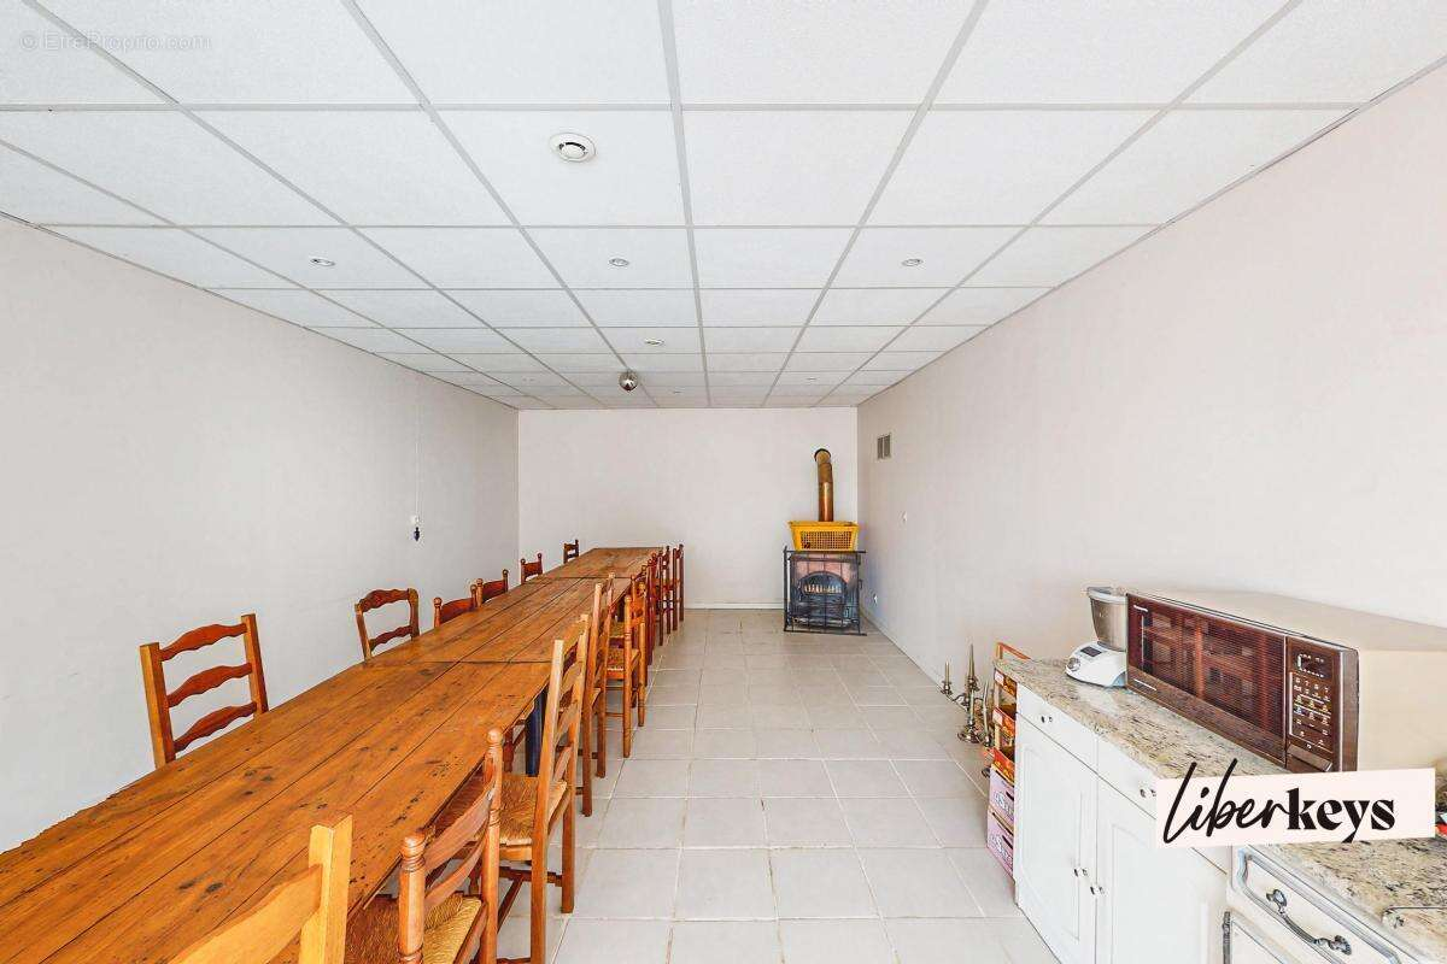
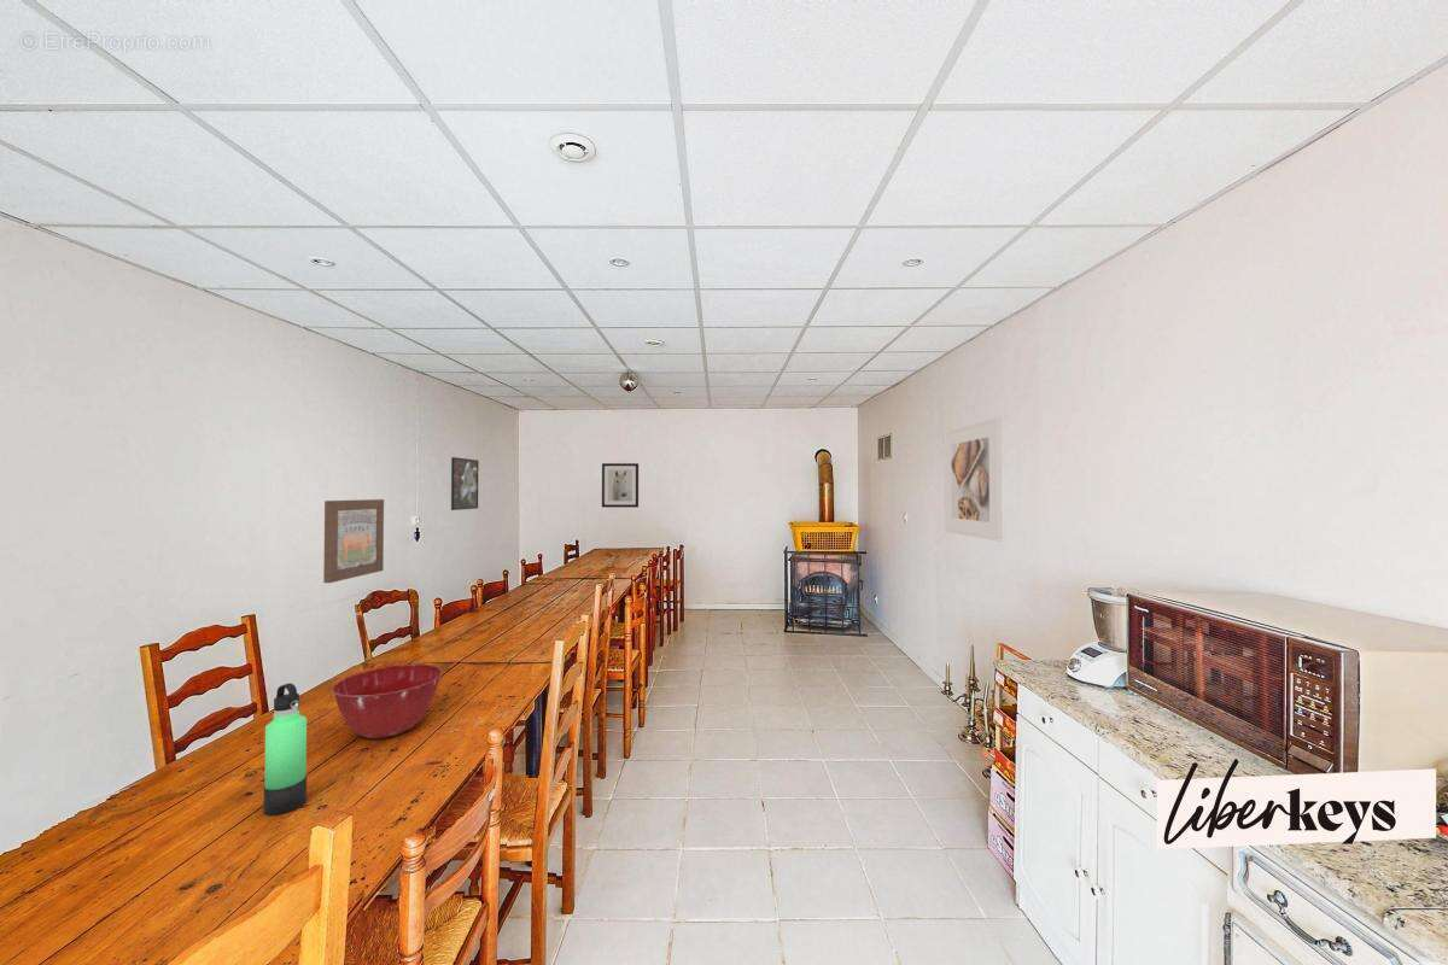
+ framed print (465, 484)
+ wall art (620, 485)
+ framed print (969, 480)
+ wall art (356, 538)
+ mixing bowl (389, 702)
+ thermos bottle (286, 744)
